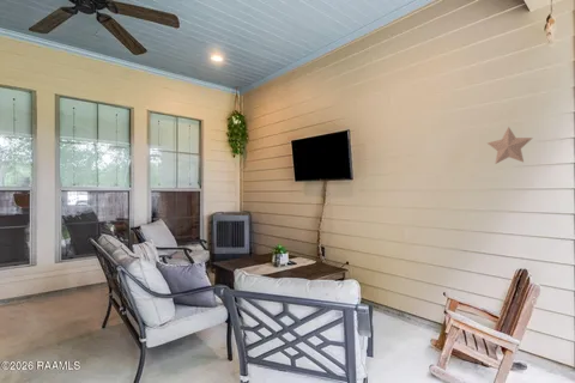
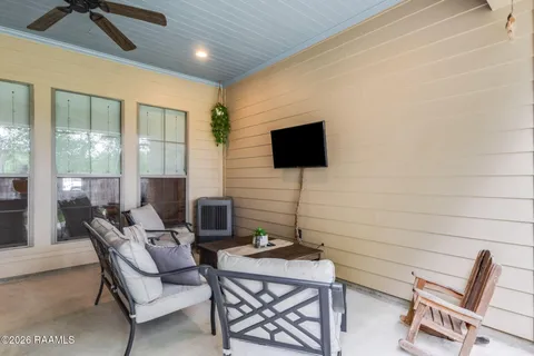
- decorative star (508, 145)
